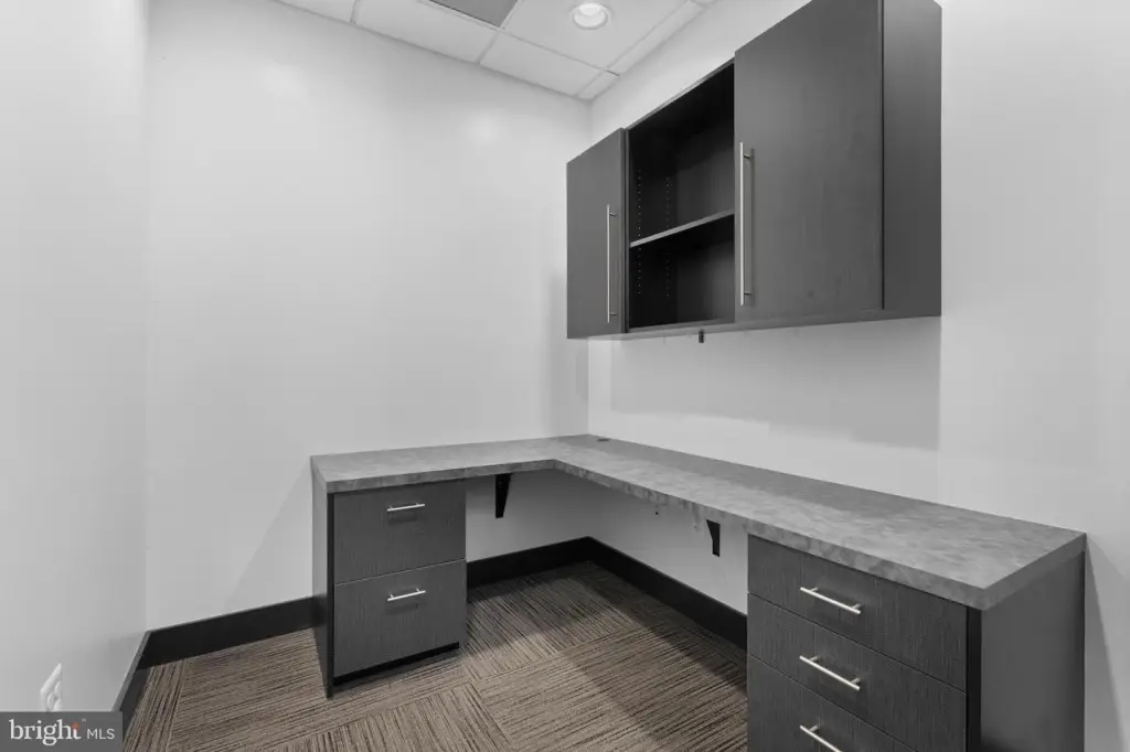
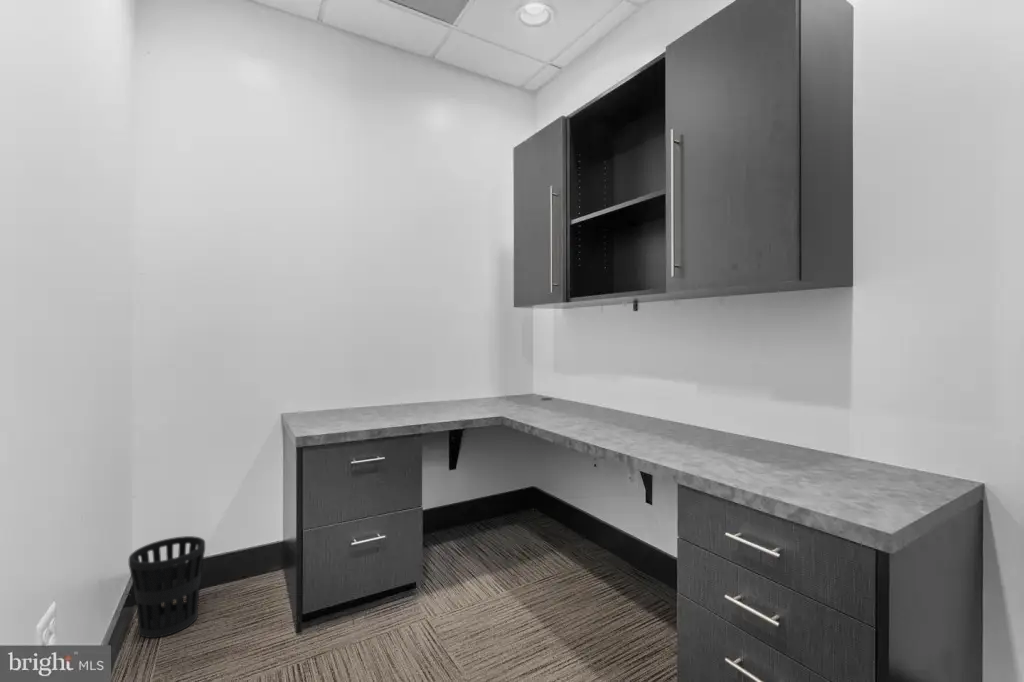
+ wastebasket (168, 585)
